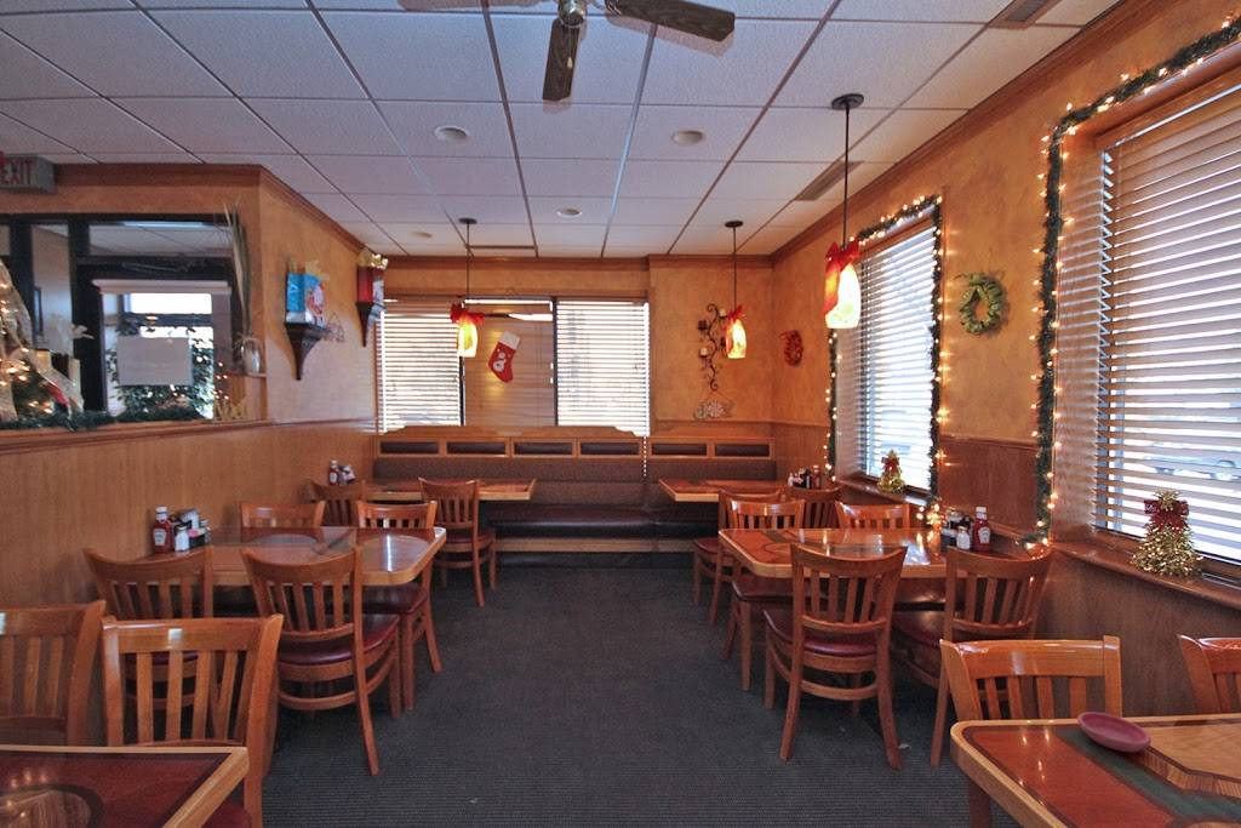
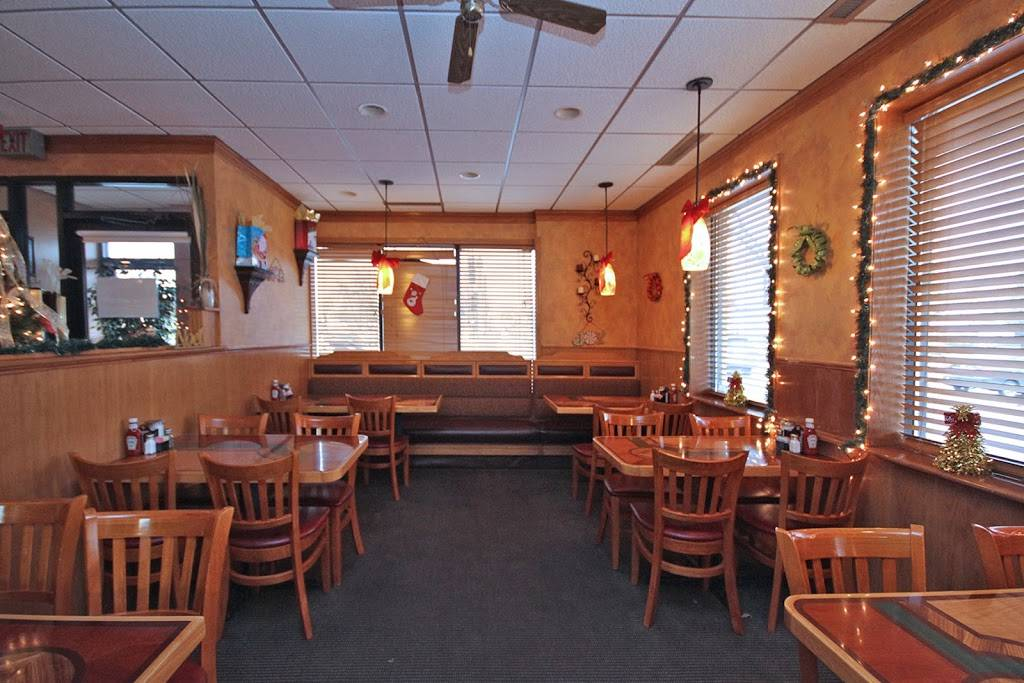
- saucer (1113, 732)
